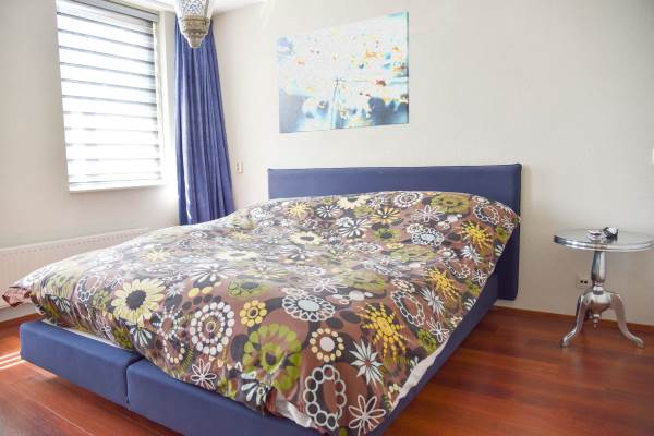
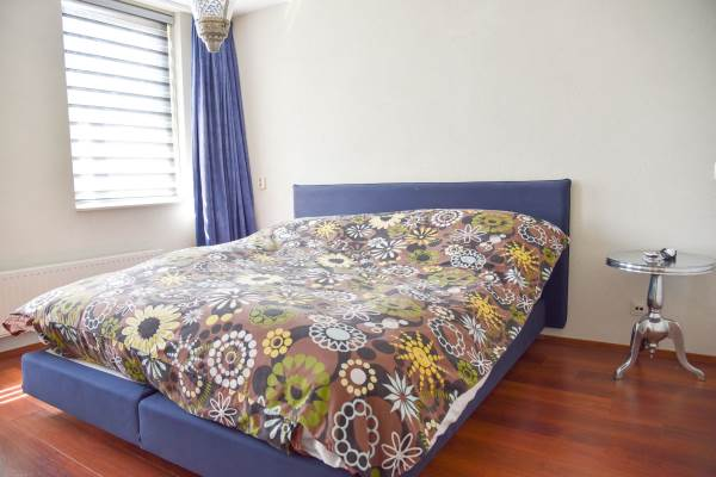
- wall art (338, 77)
